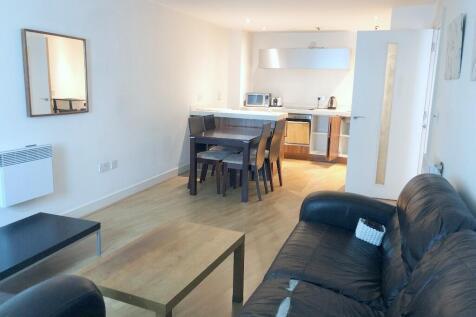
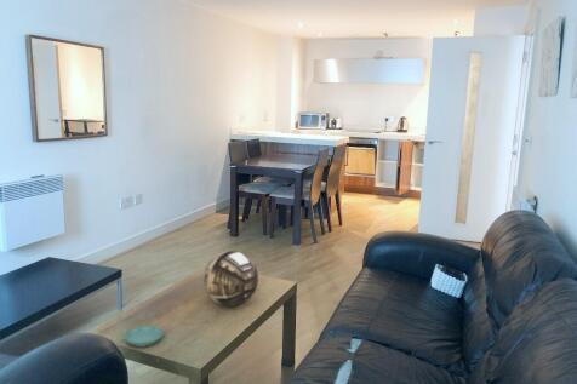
+ decorative bowl (230, 277)
+ saucer (143, 337)
